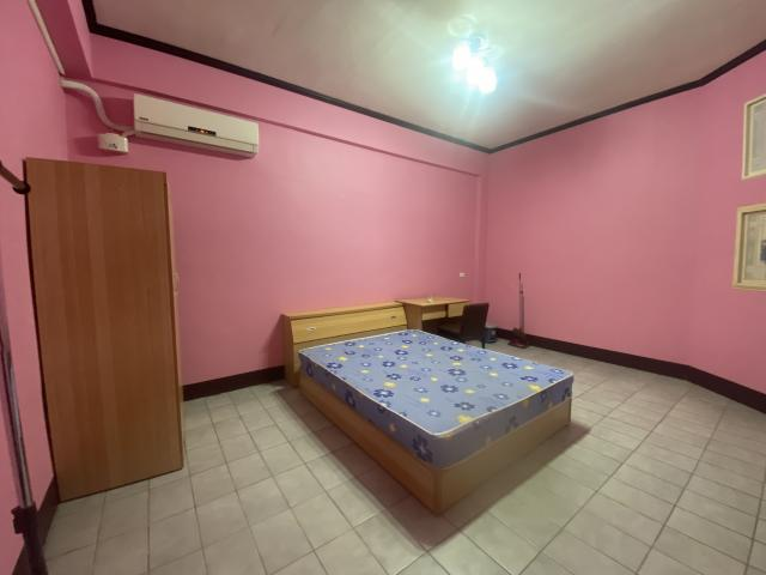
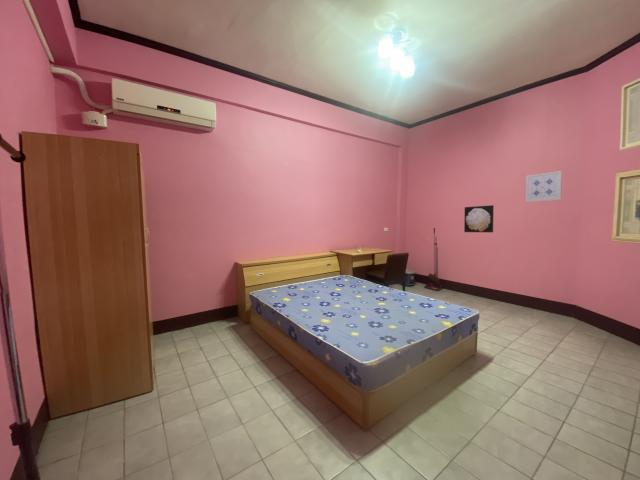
+ wall art (478, 219)
+ wall art (543, 187)
